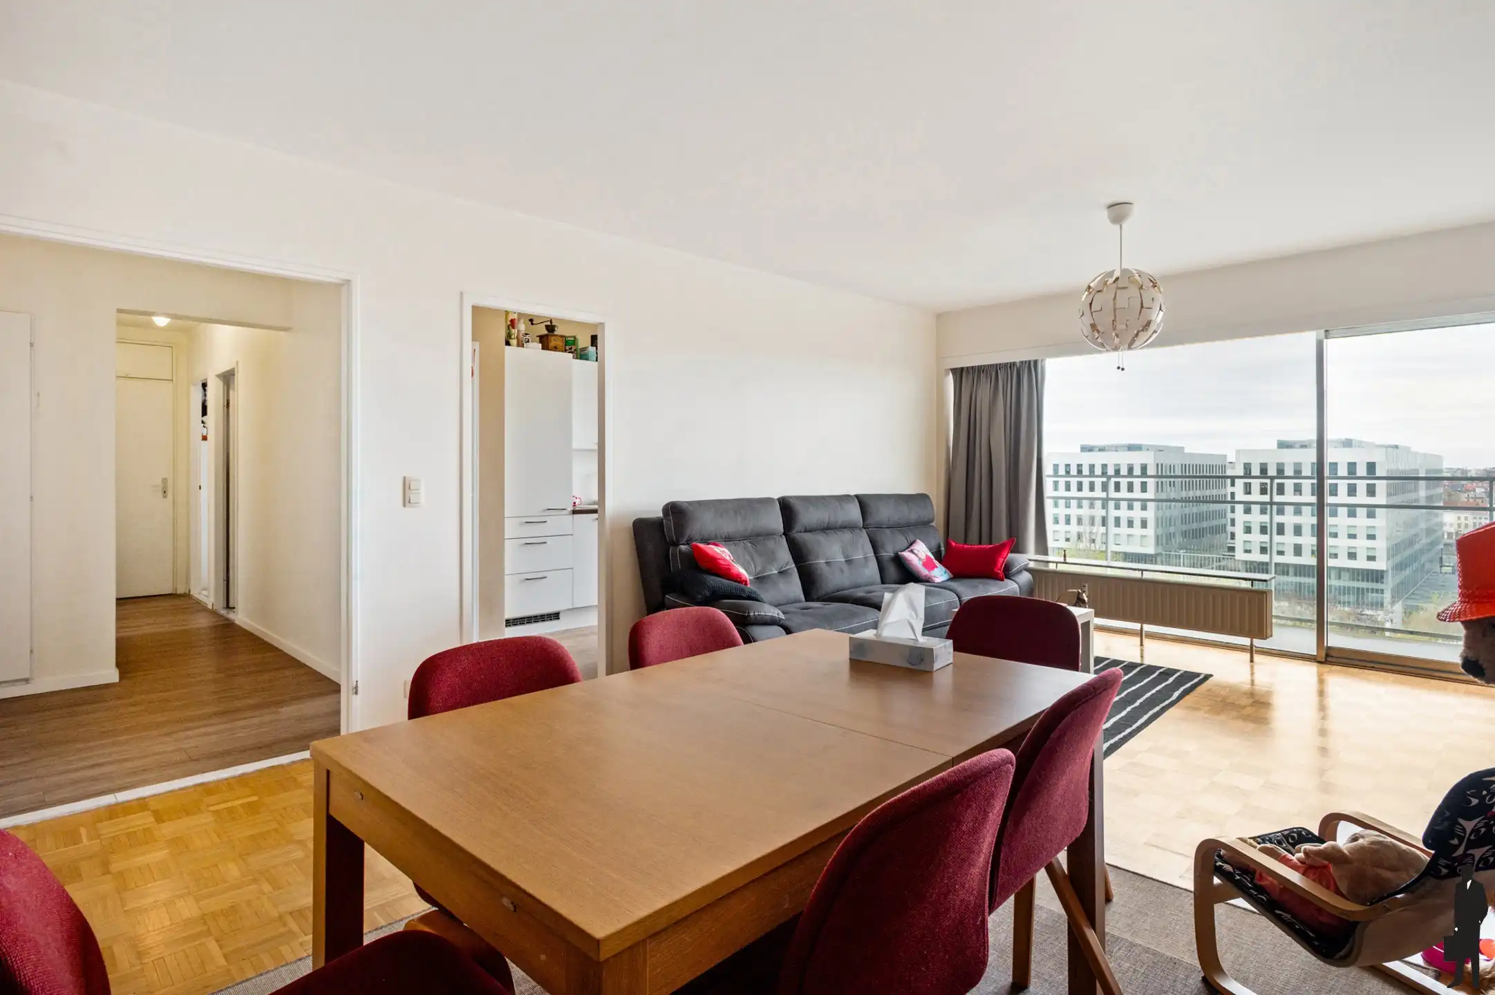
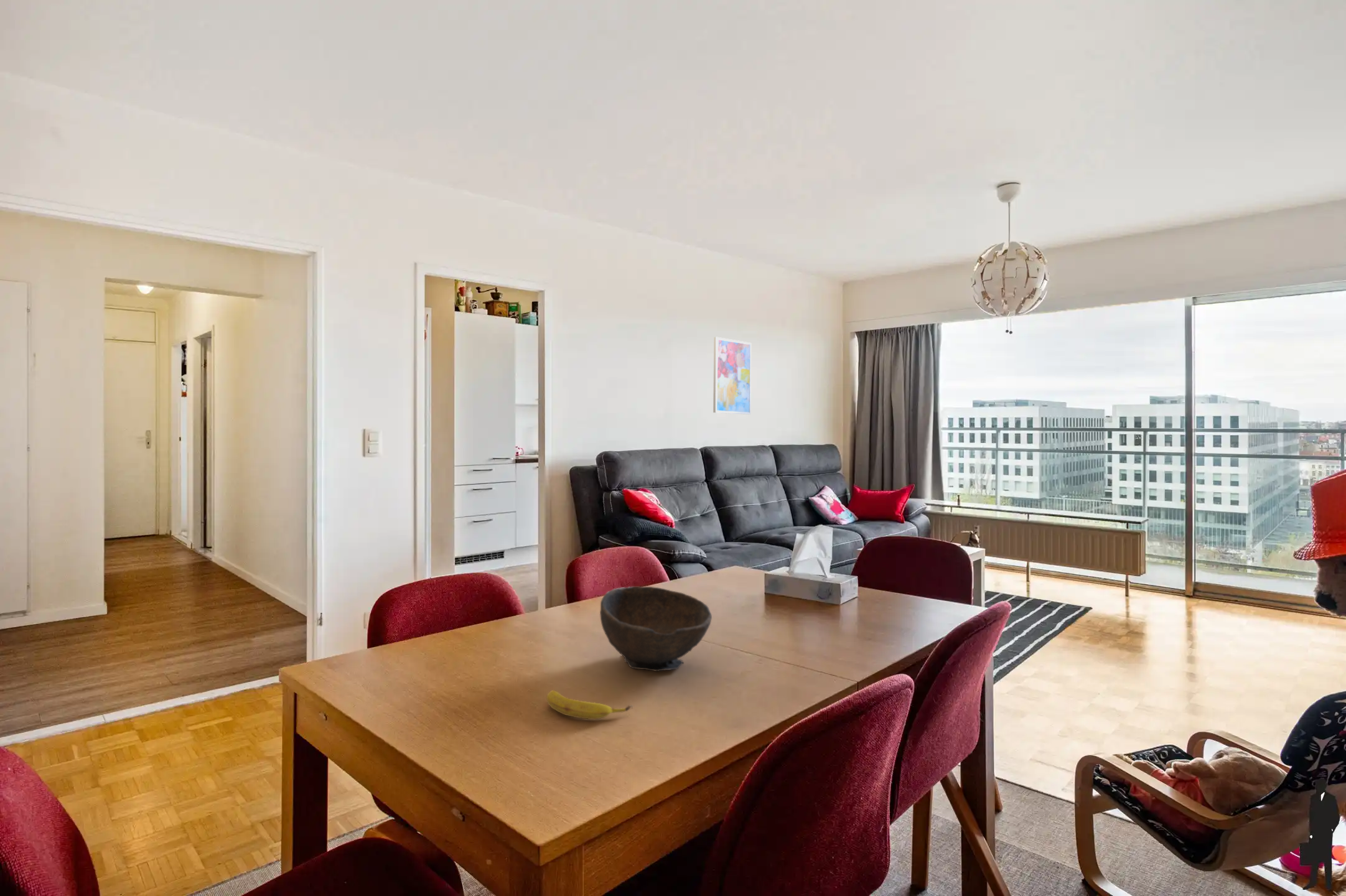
+ bowl (652, 630)
+ banana (583, 702)
+ wall art (732, 376)
